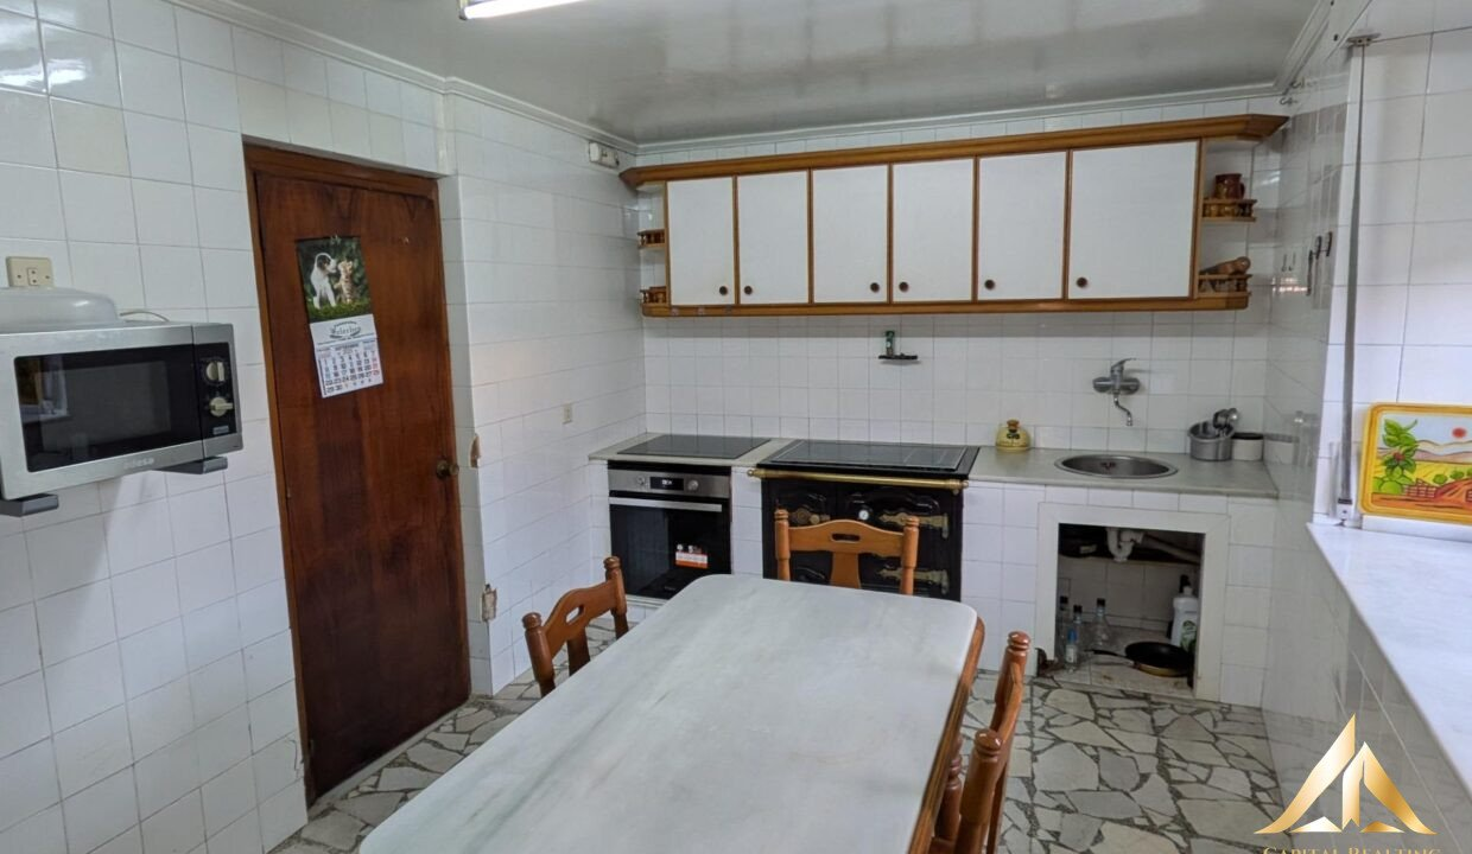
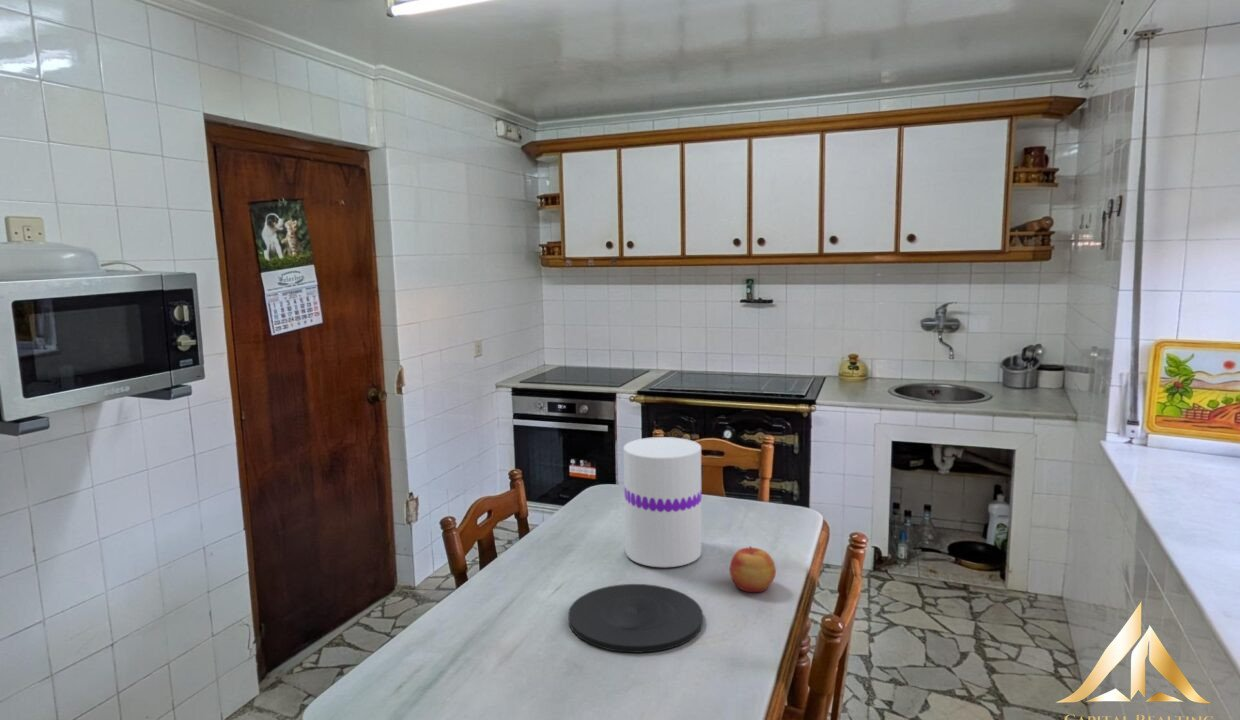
+ vase (662, 500)
+ apple (752, 567)
+ plate (635, 611)
